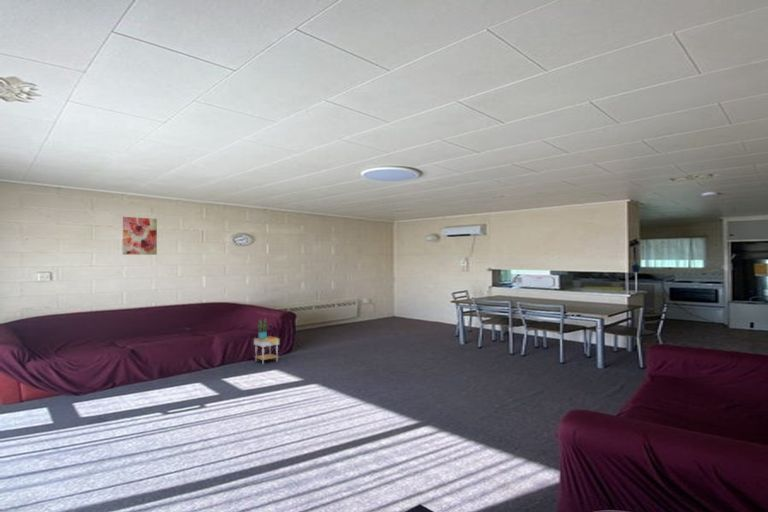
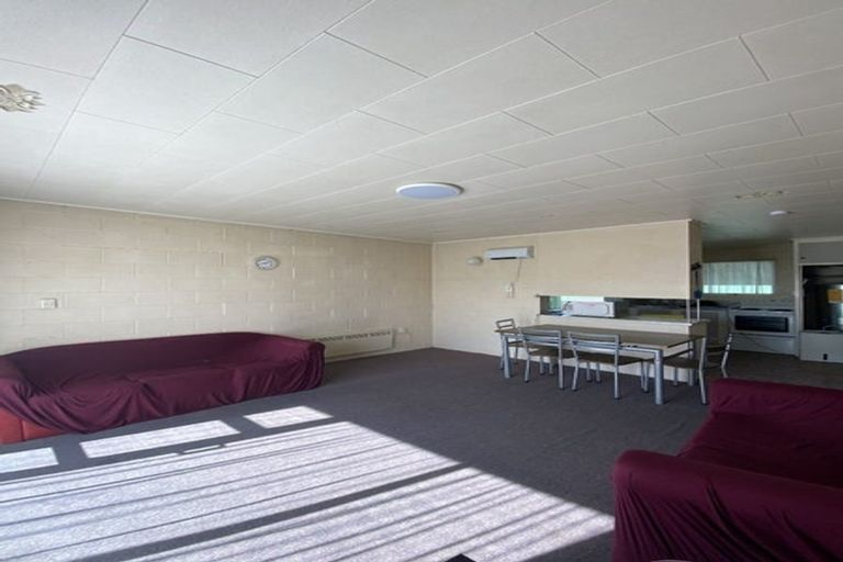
- side table (266, 340)
- wall art (140, 236)
